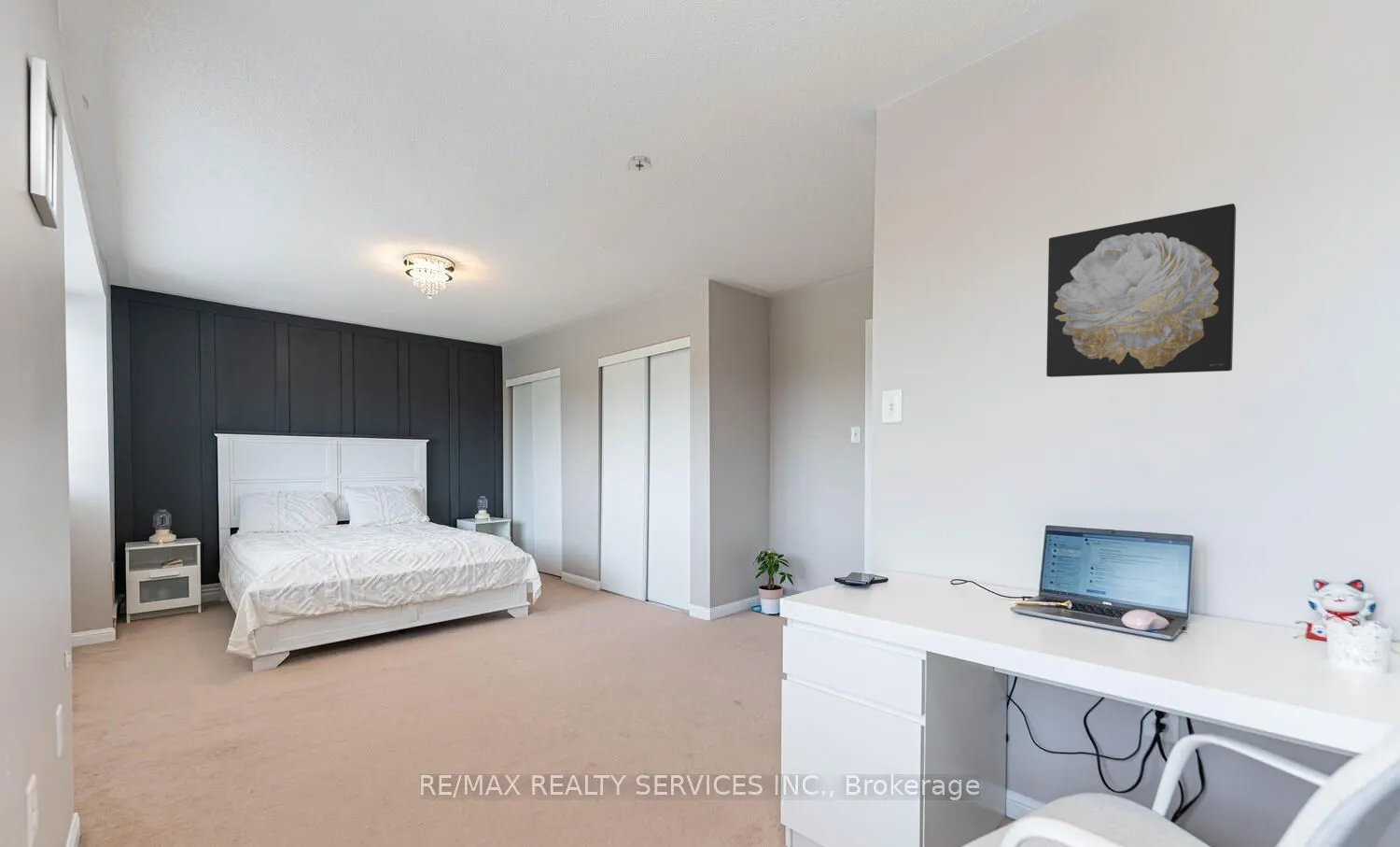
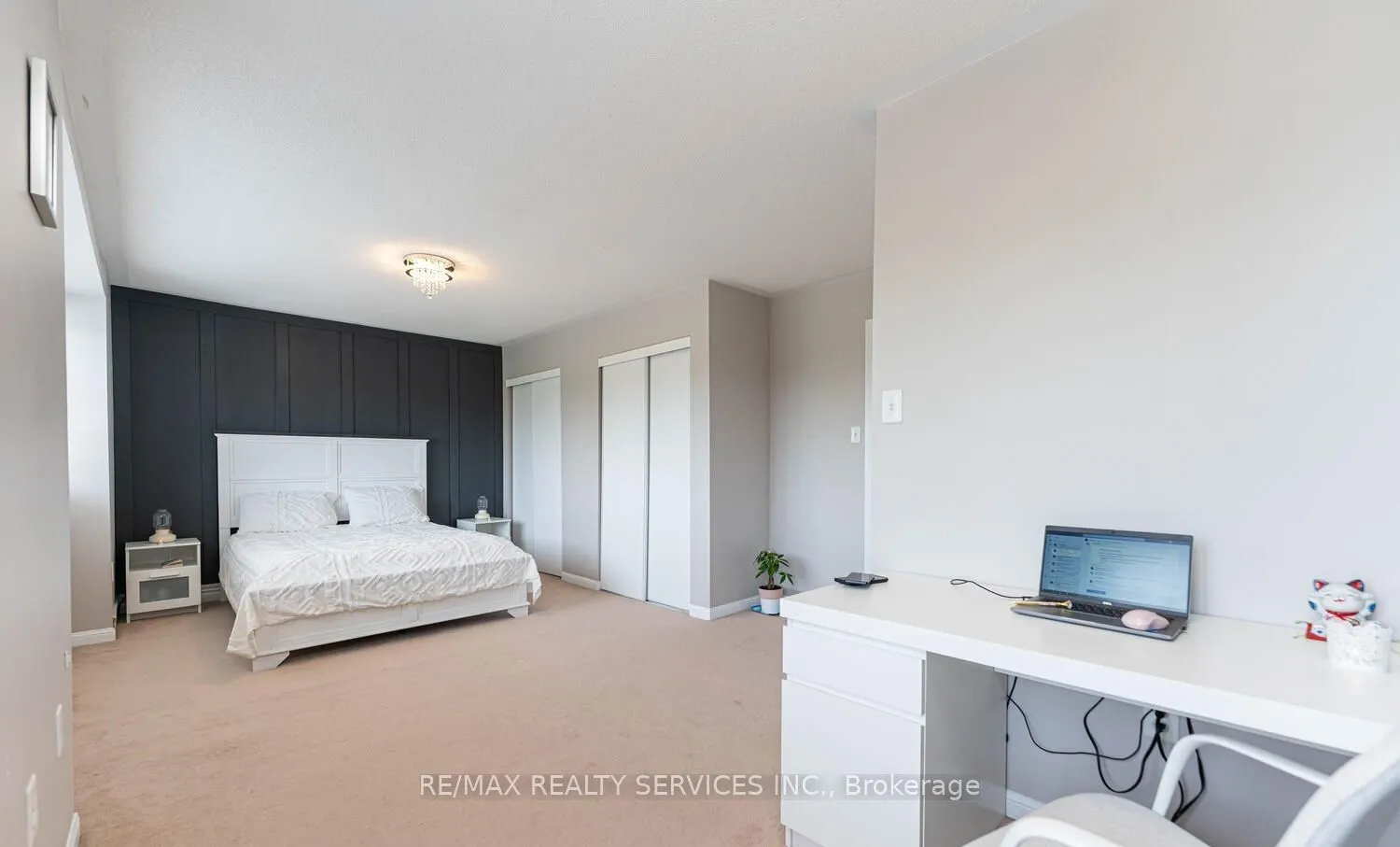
- smoke detector (638, 162)
- wall art (1133, 299)
